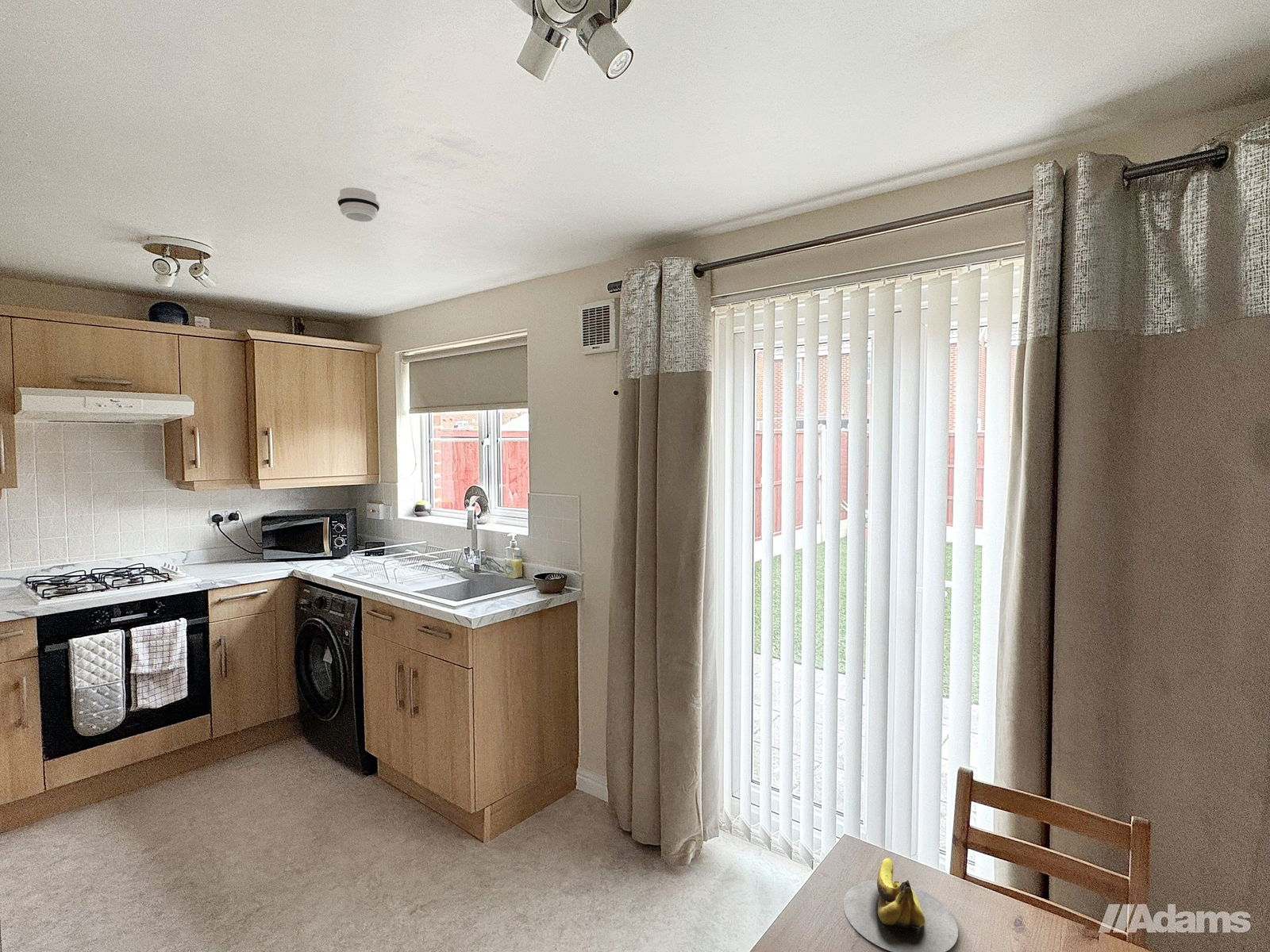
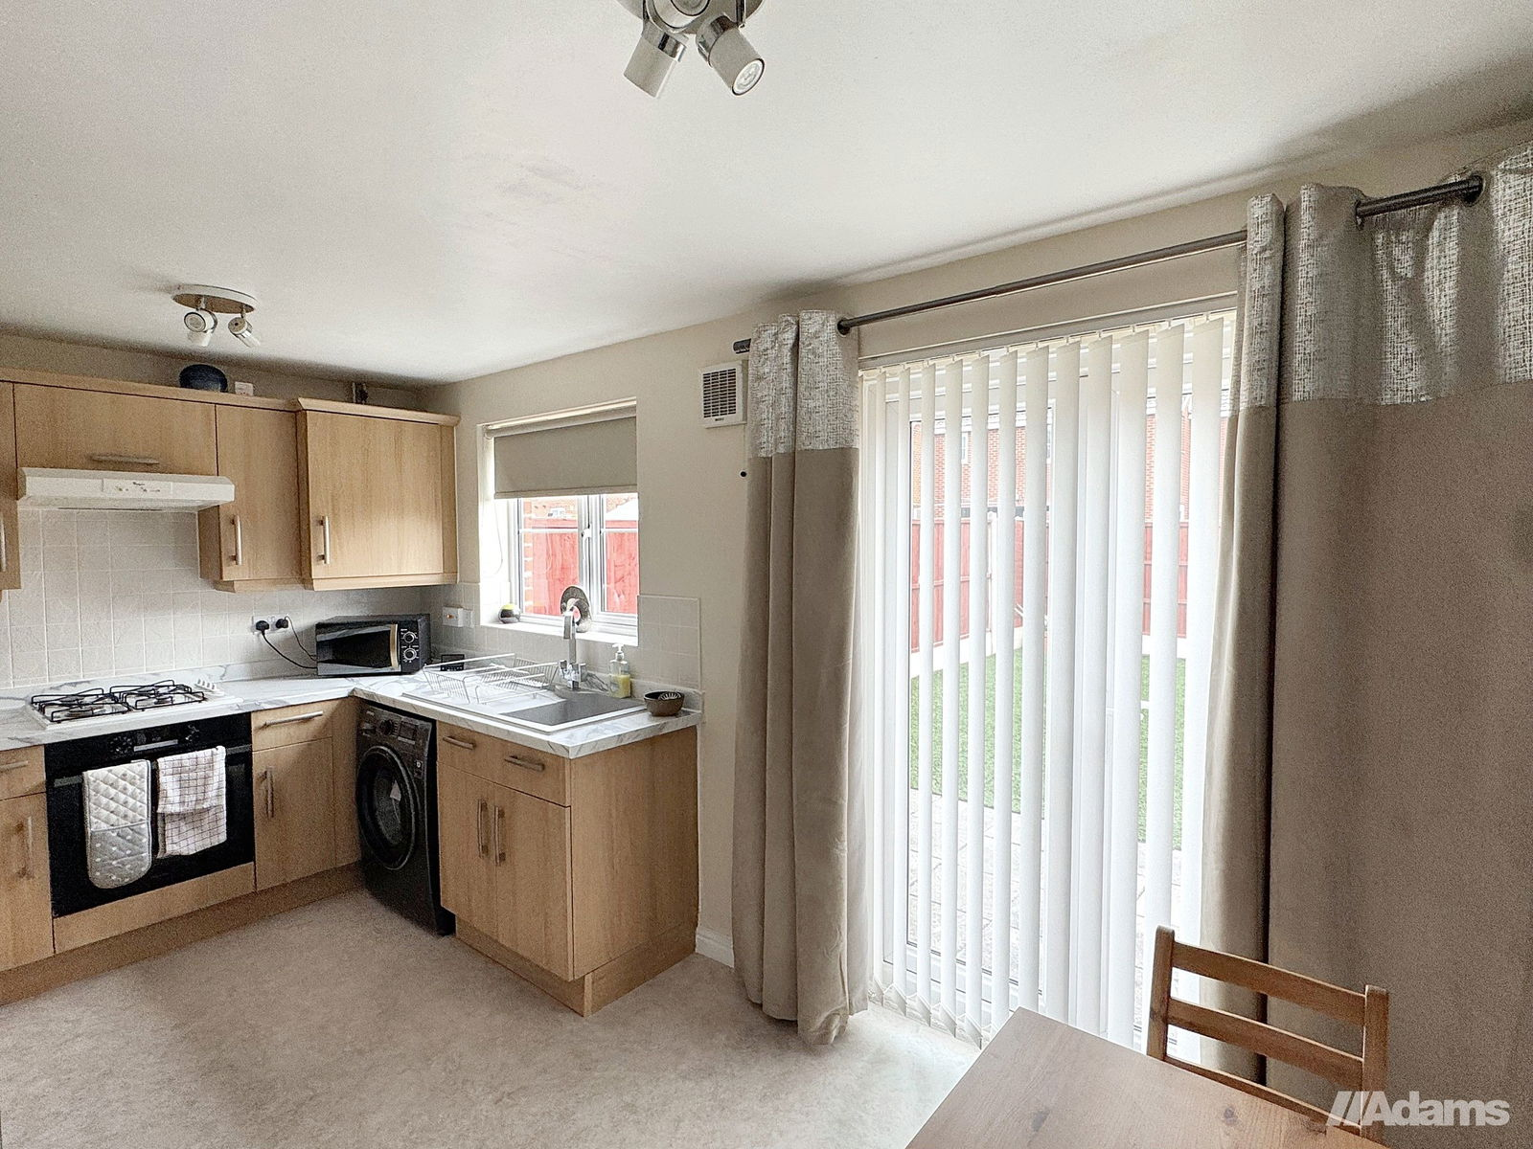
- banana (899, 889)
- smoke detector (359, 205)
